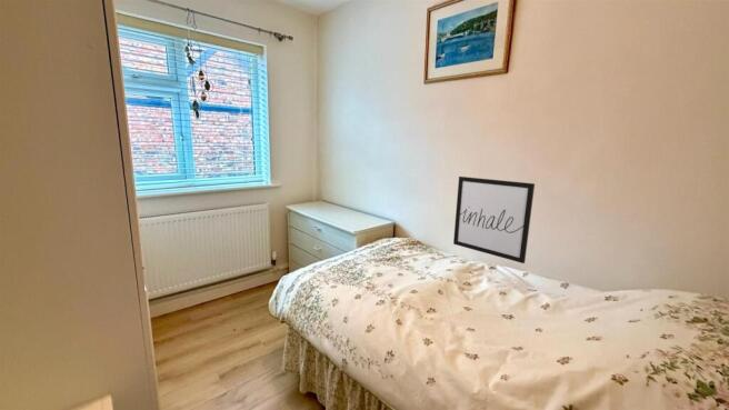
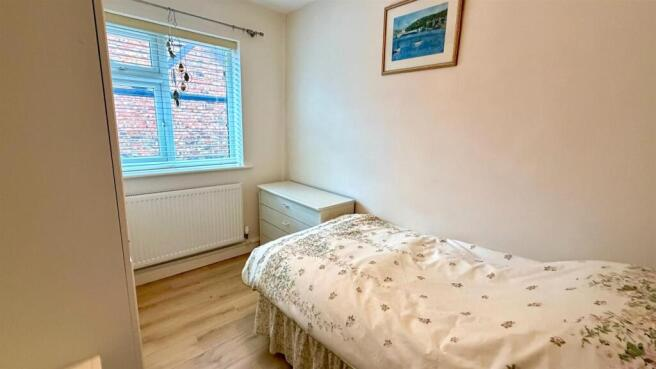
- wall art (489, 217)
